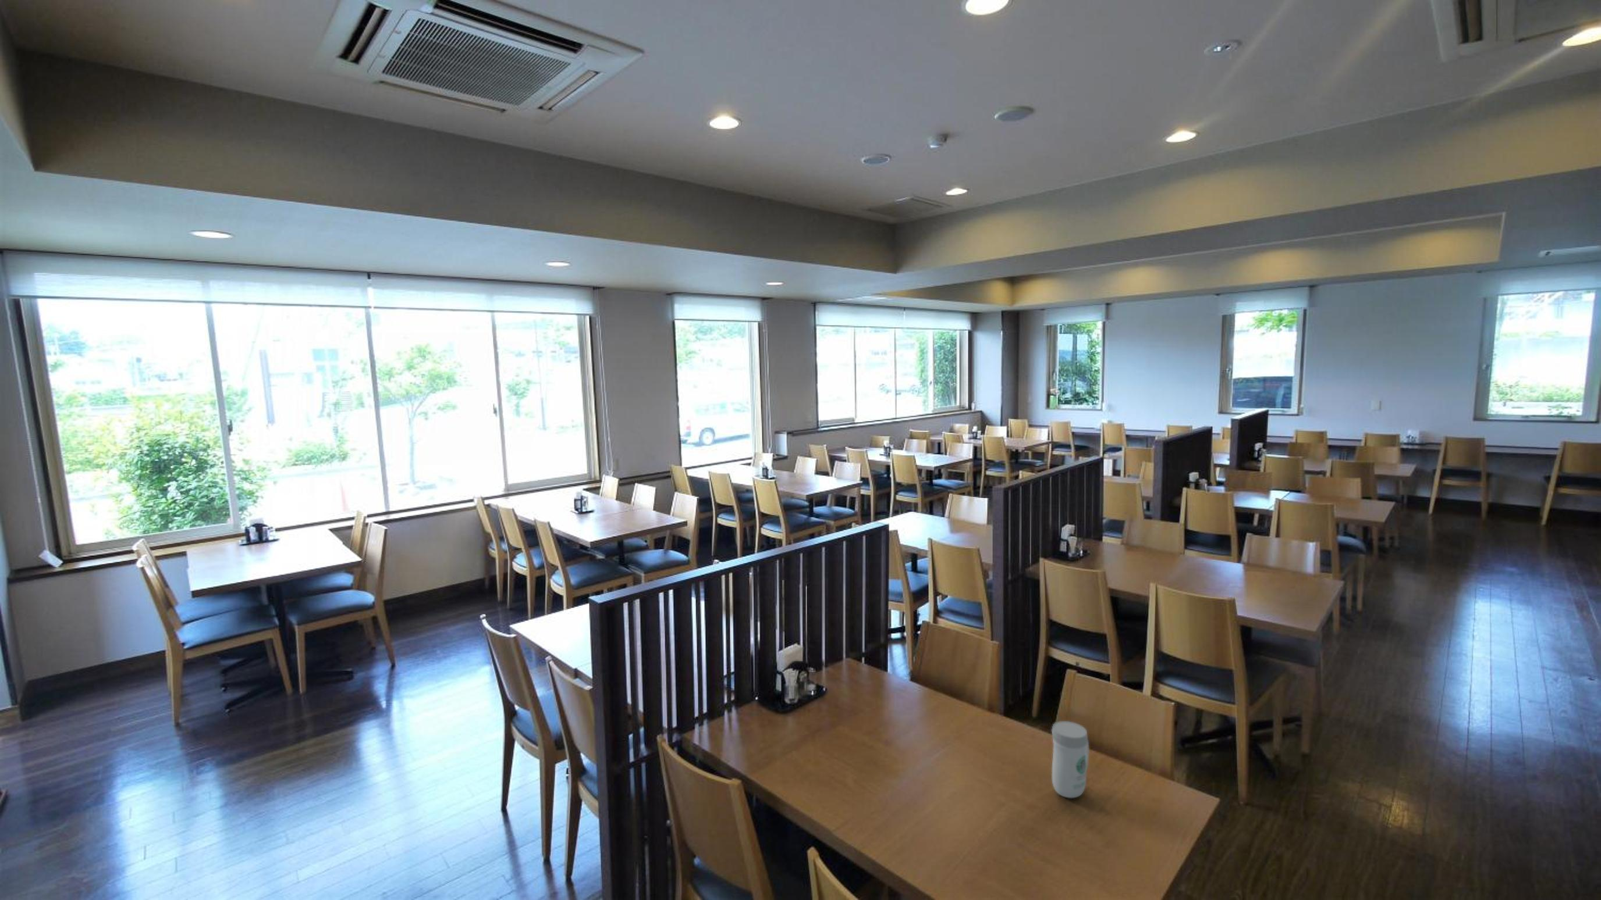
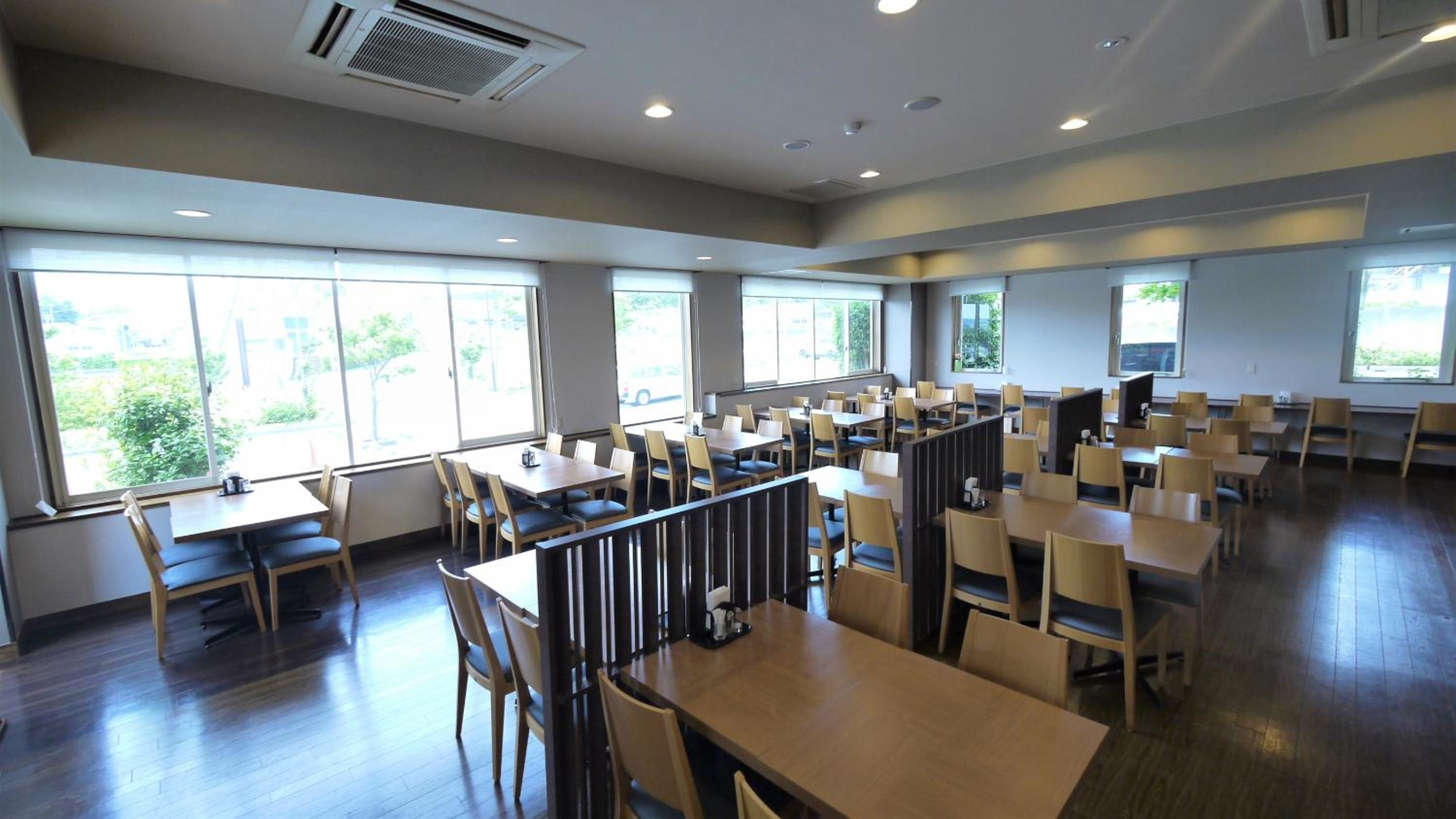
- mug (1072, 757)
